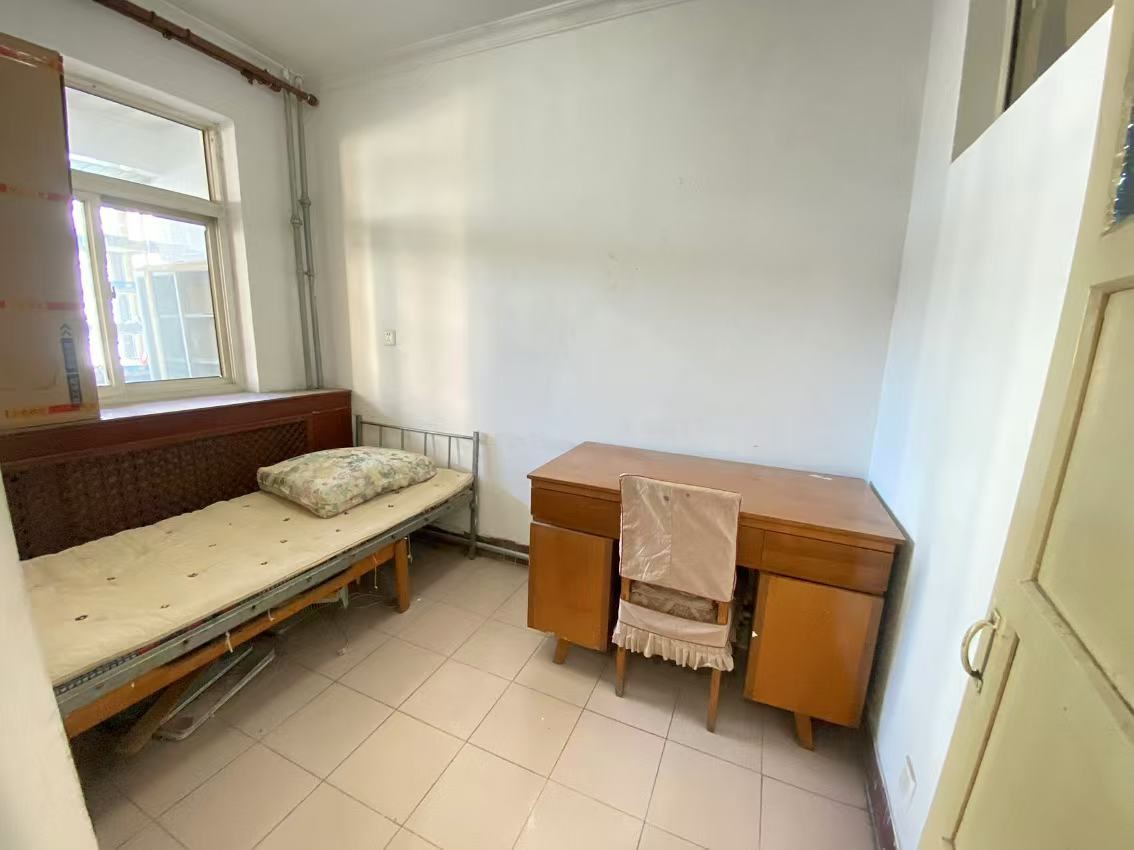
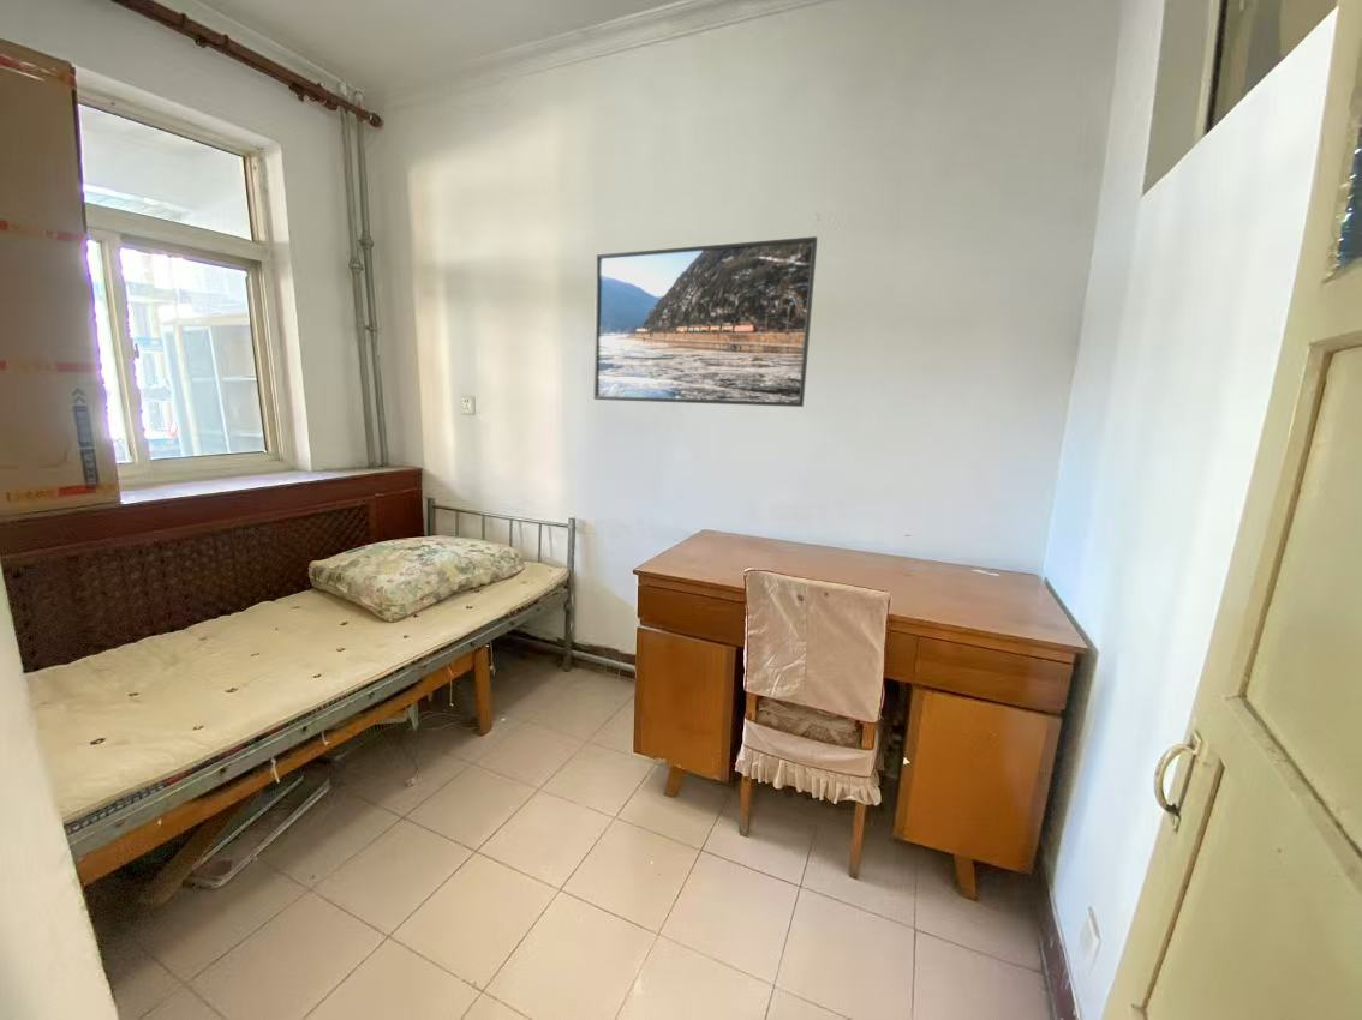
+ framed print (694, 326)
